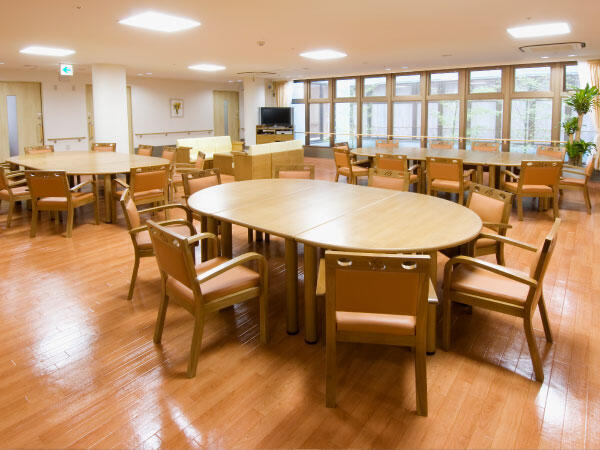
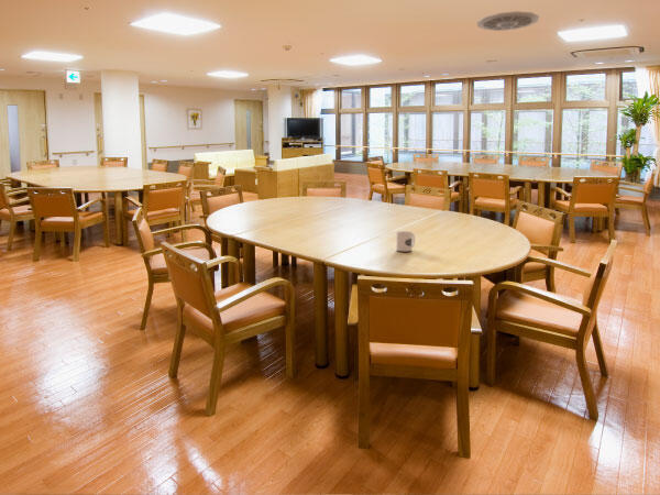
+ ceiling vent (507, 22)
+ mug (406, 241)
